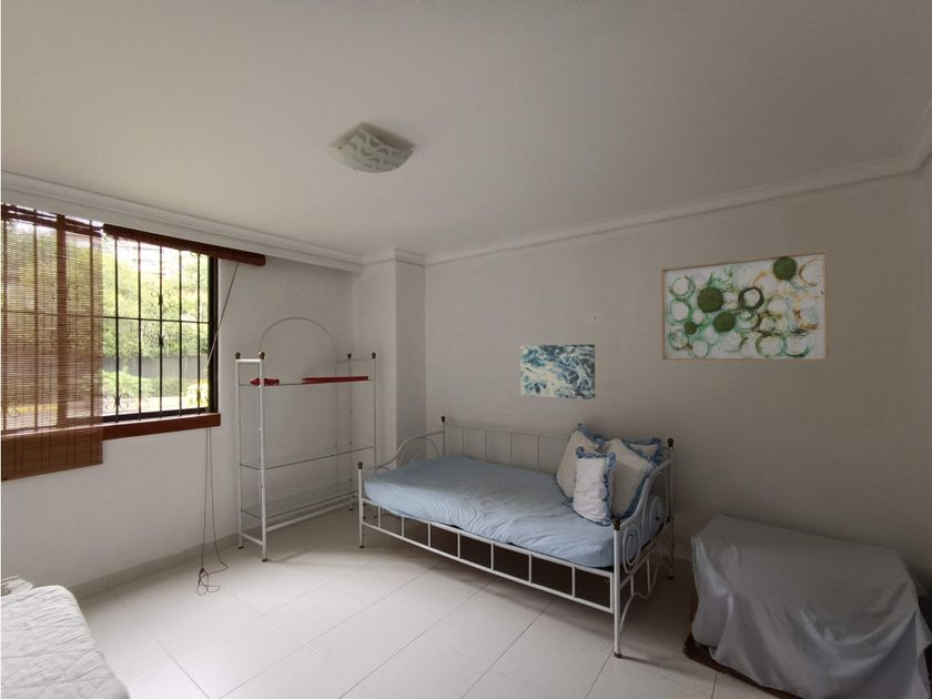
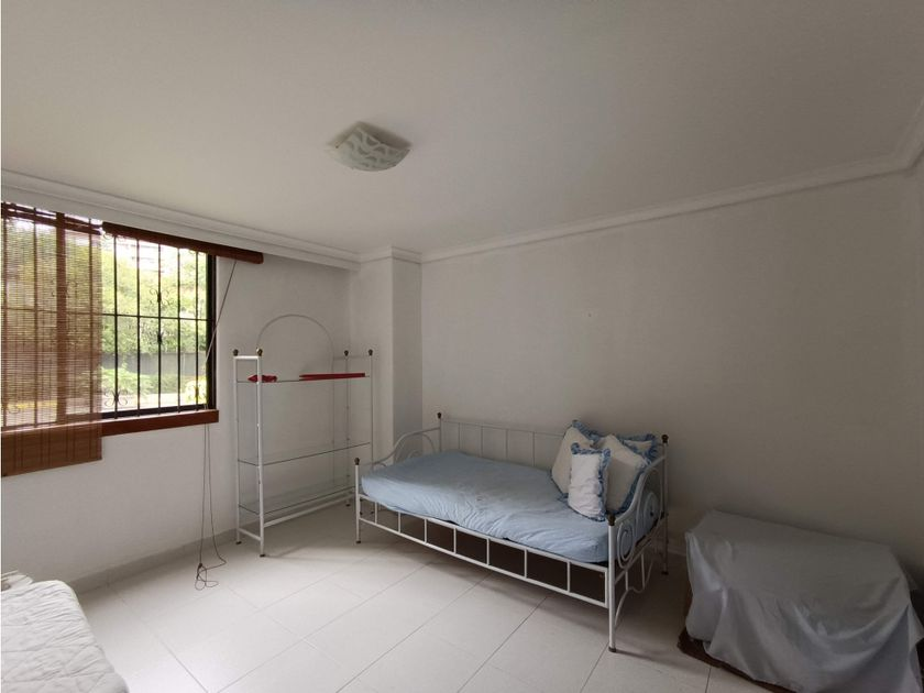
- wall art (737, 310)
- wall art (556, 371)
